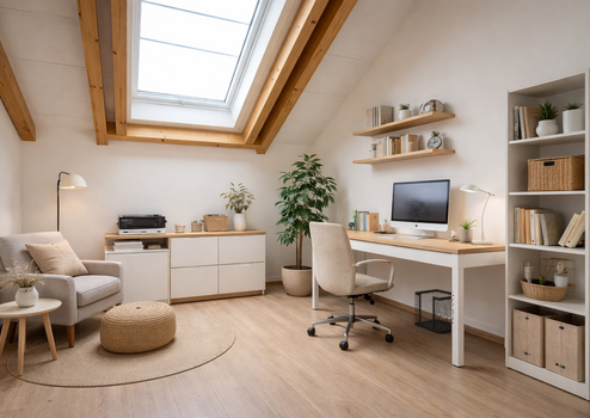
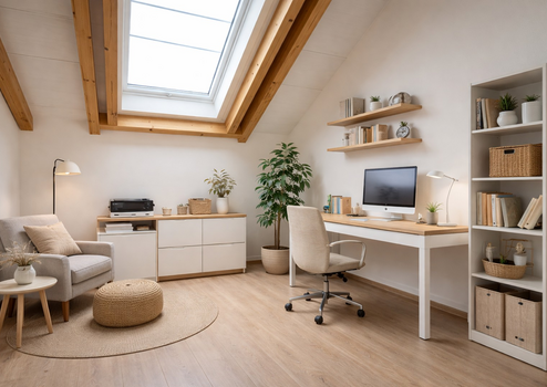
- wastebasket (437, 309)
